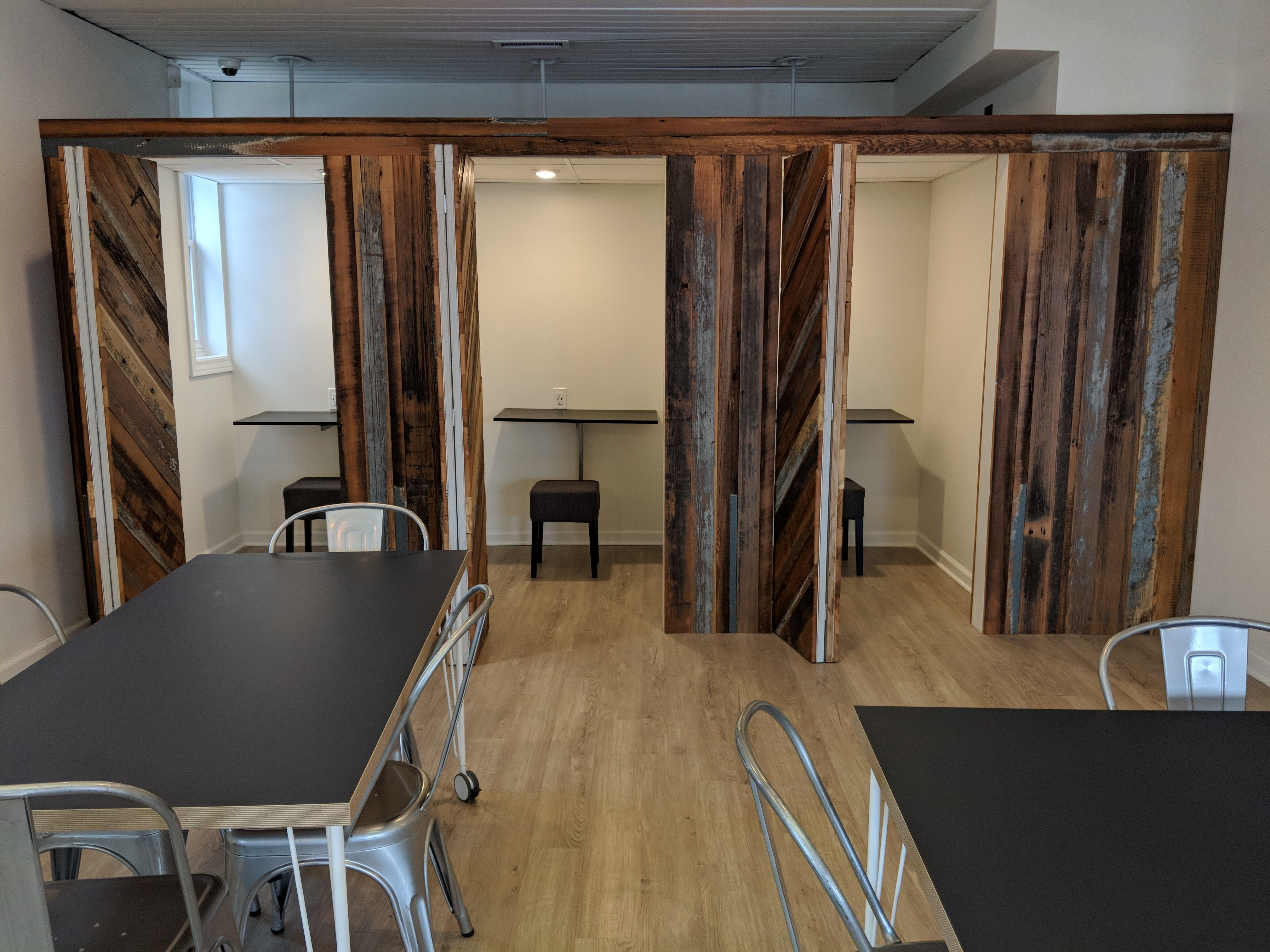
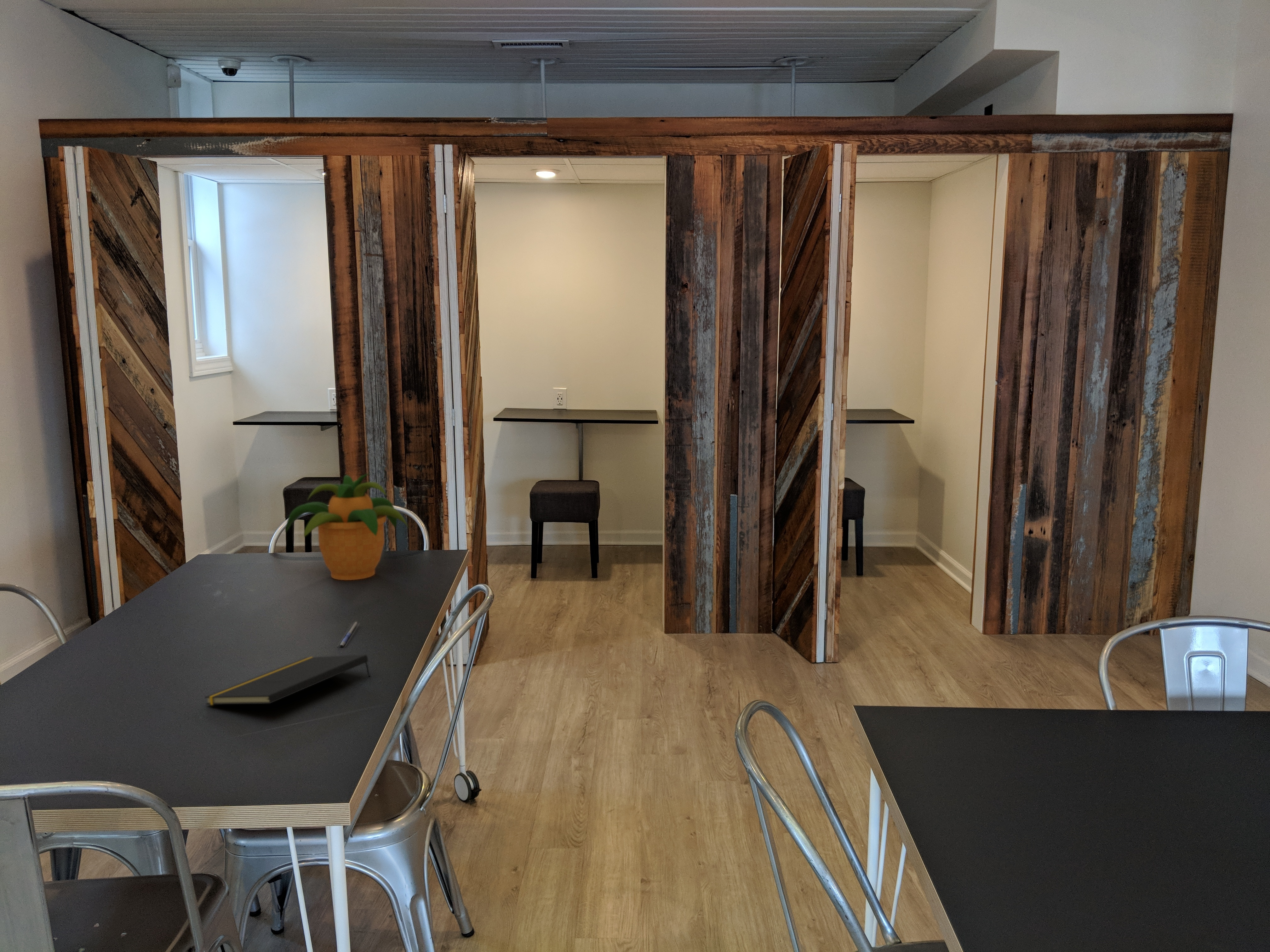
+ potted plant (353, 525)
+ pen (349, 633)
+ notepad (289, 679)
